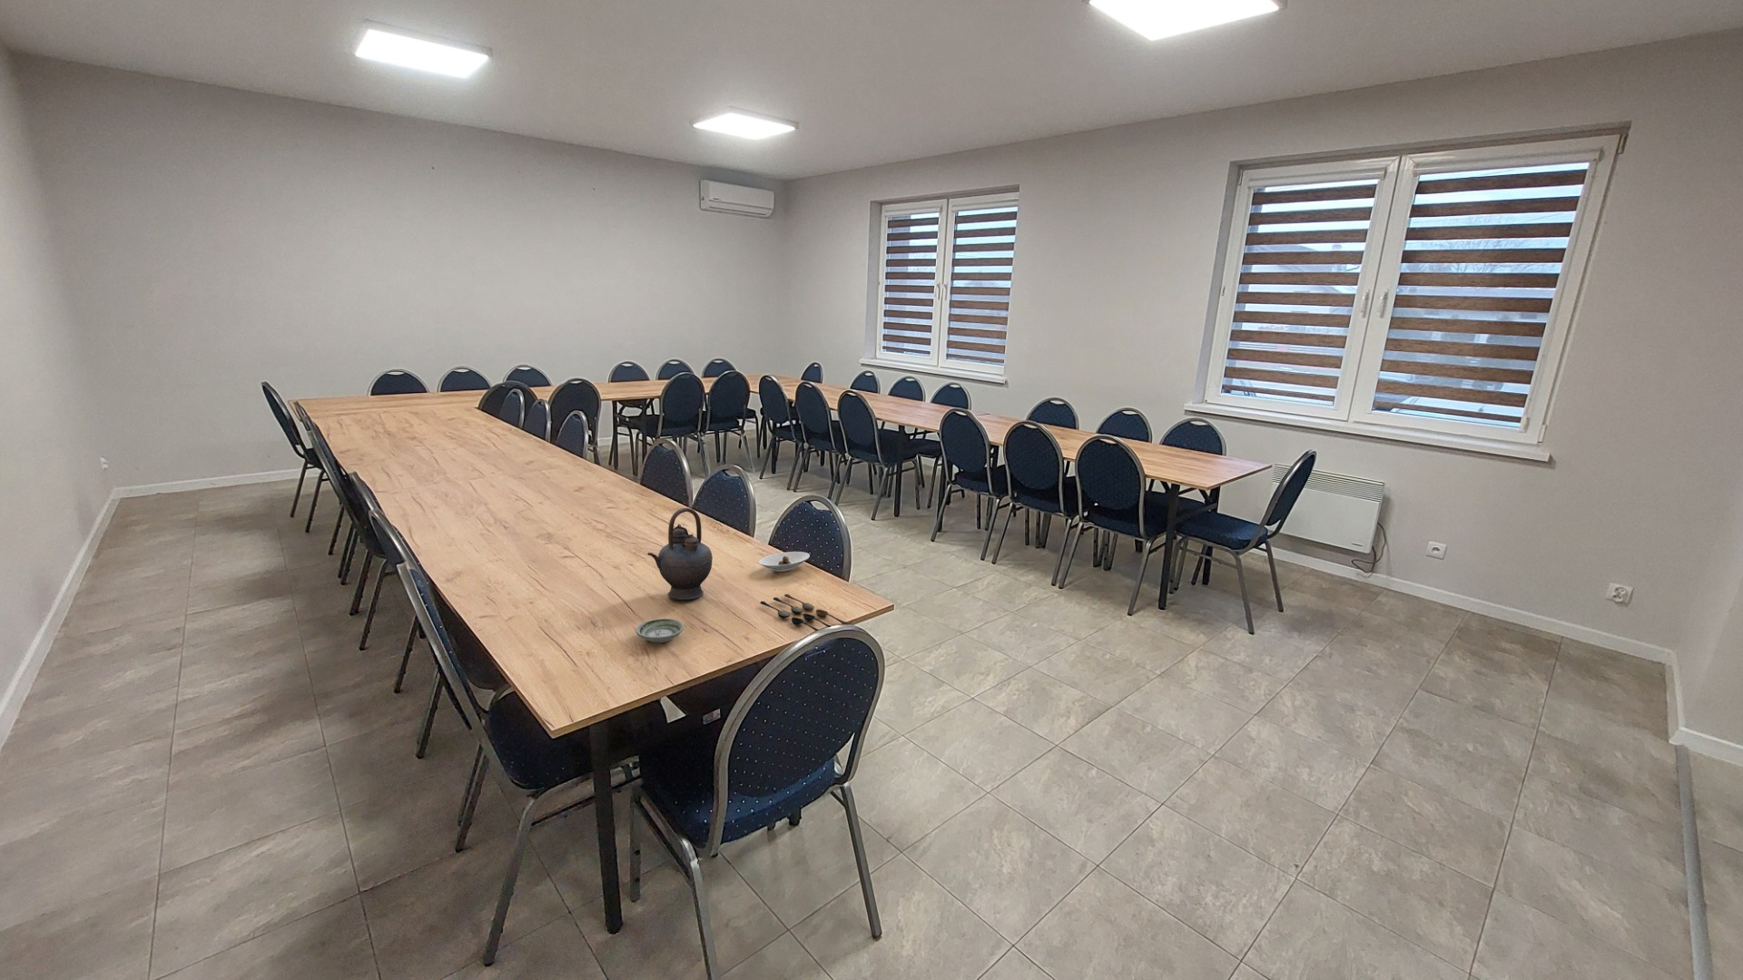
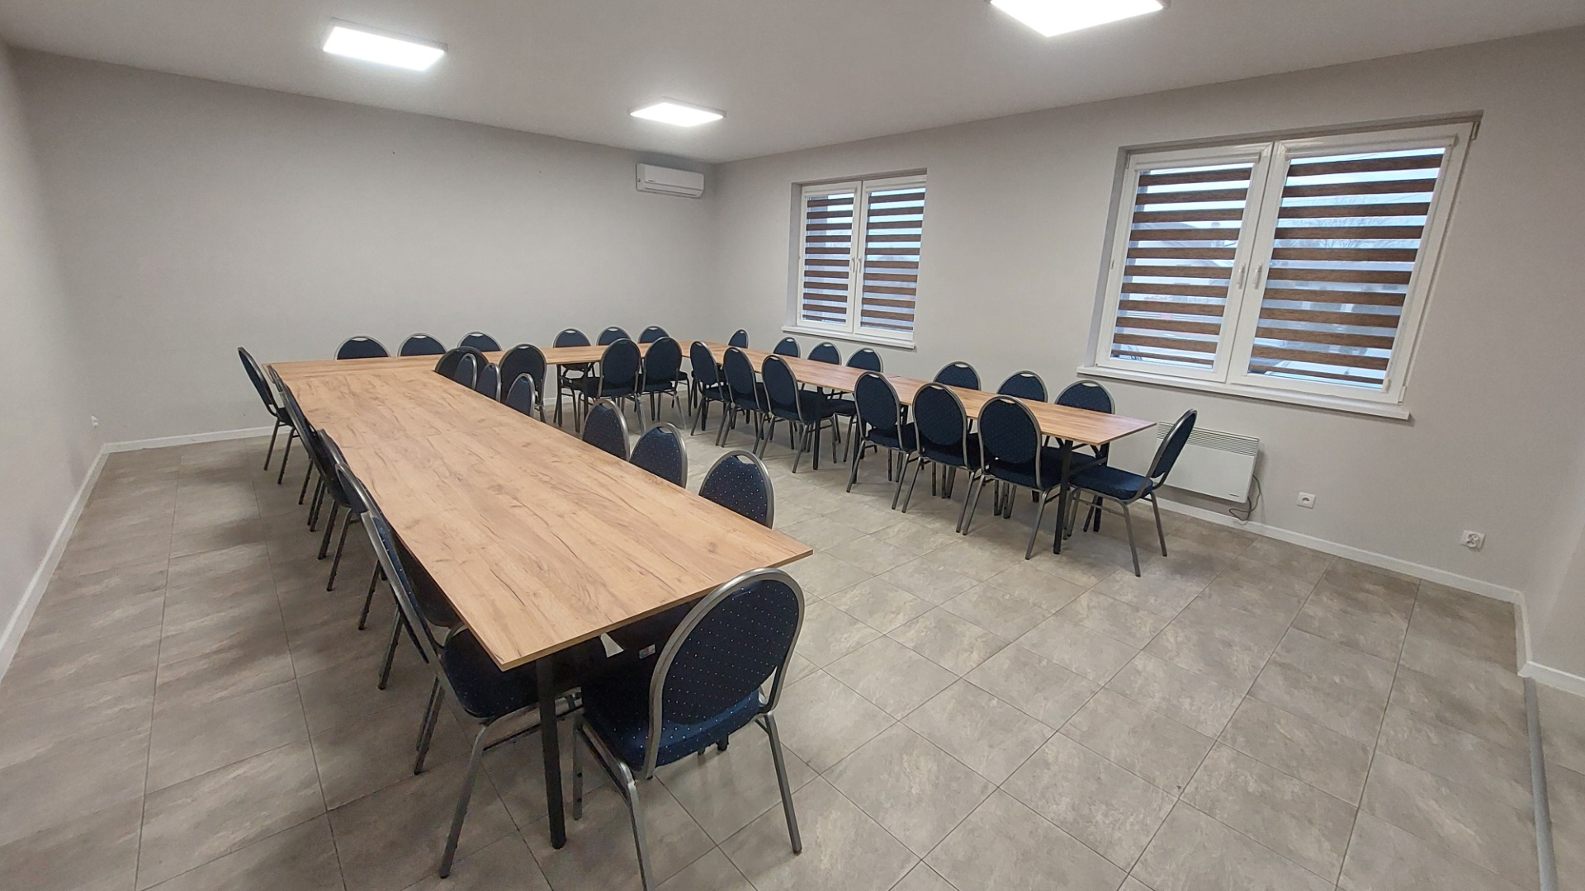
- saucer (660, 633)
- saucer (784, 561)
- spoon (802, 611)
- teapot (679, 553)
